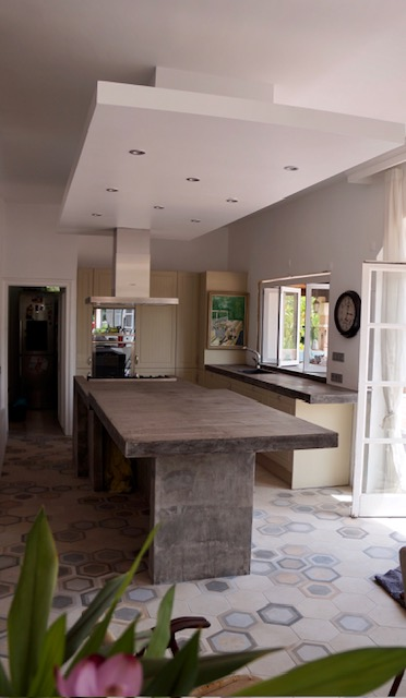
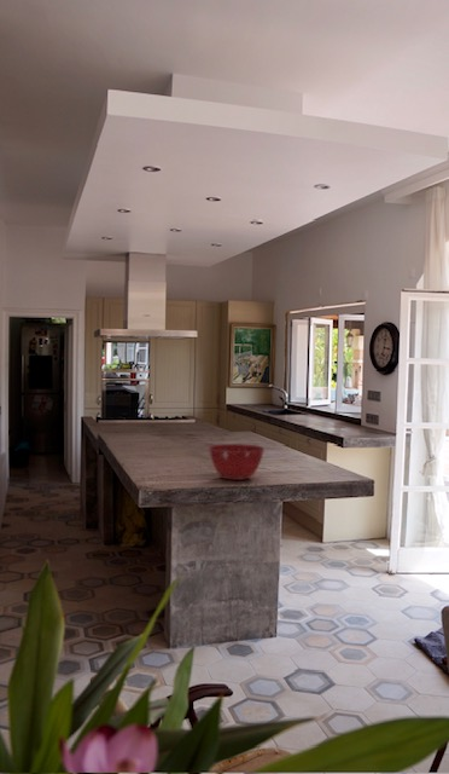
+ mixing bowl (235, 462)
